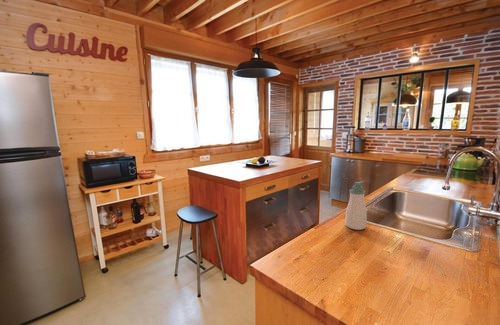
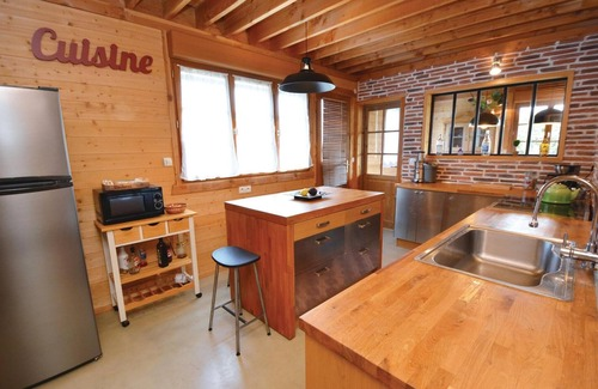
- soap bottle (356, 204)
